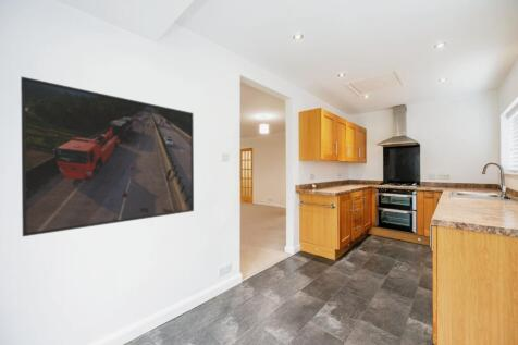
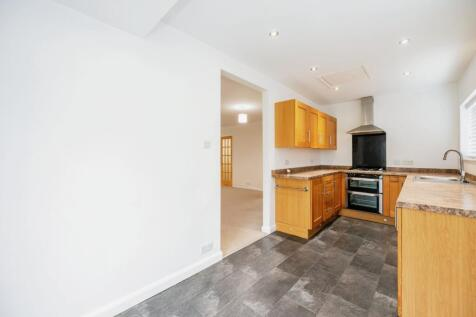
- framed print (127, 160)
